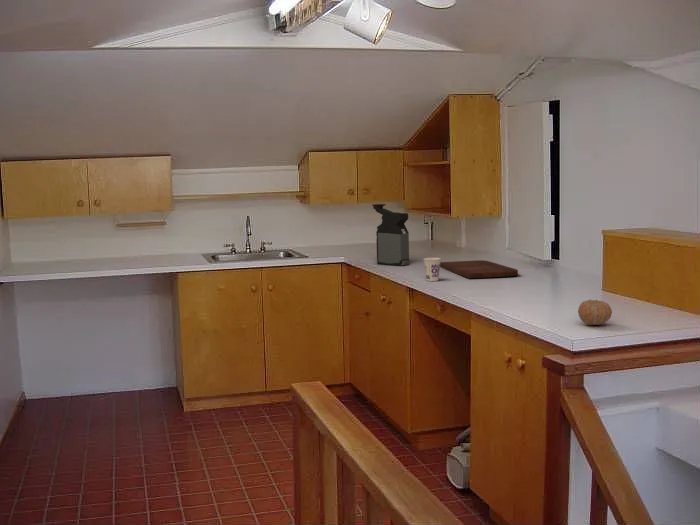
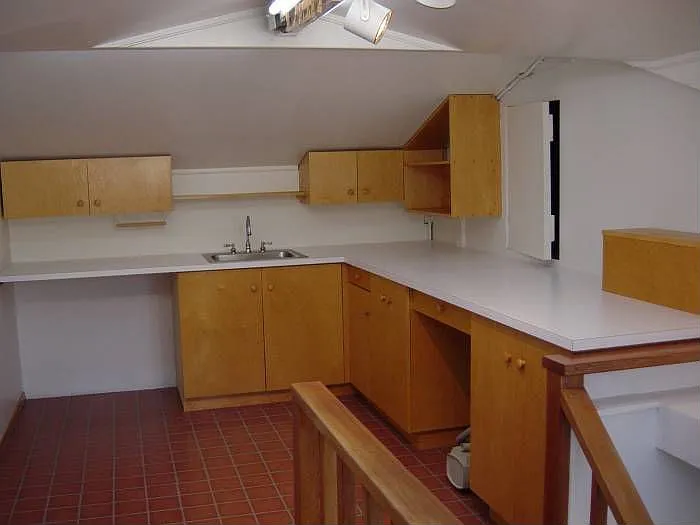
- cutting board (477, 268)
- fruit (594, 312)
- cup (432, 269)
- coffee maker (390, 234)
